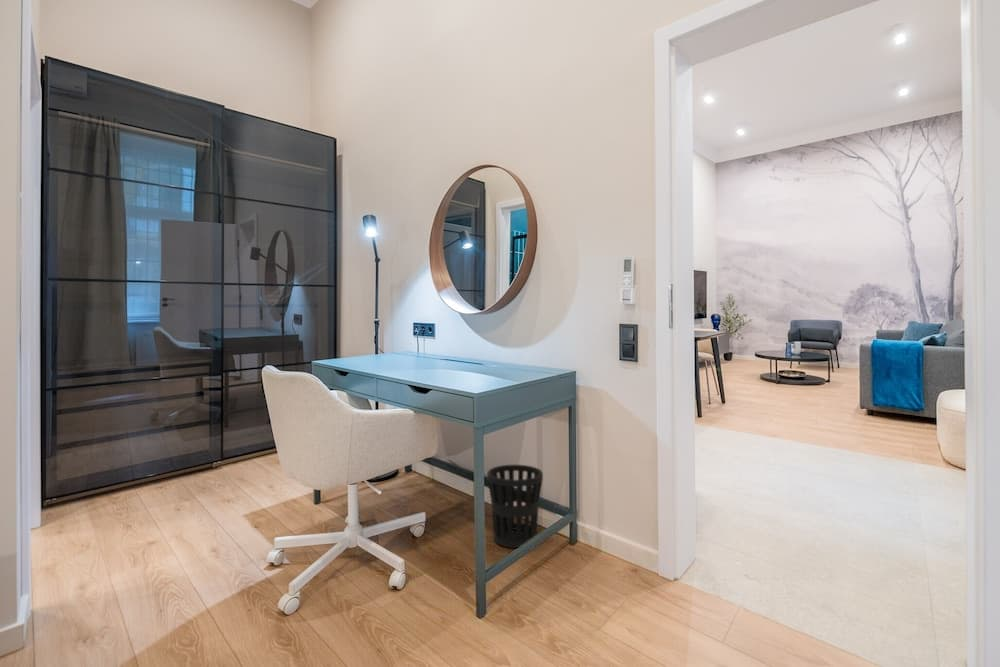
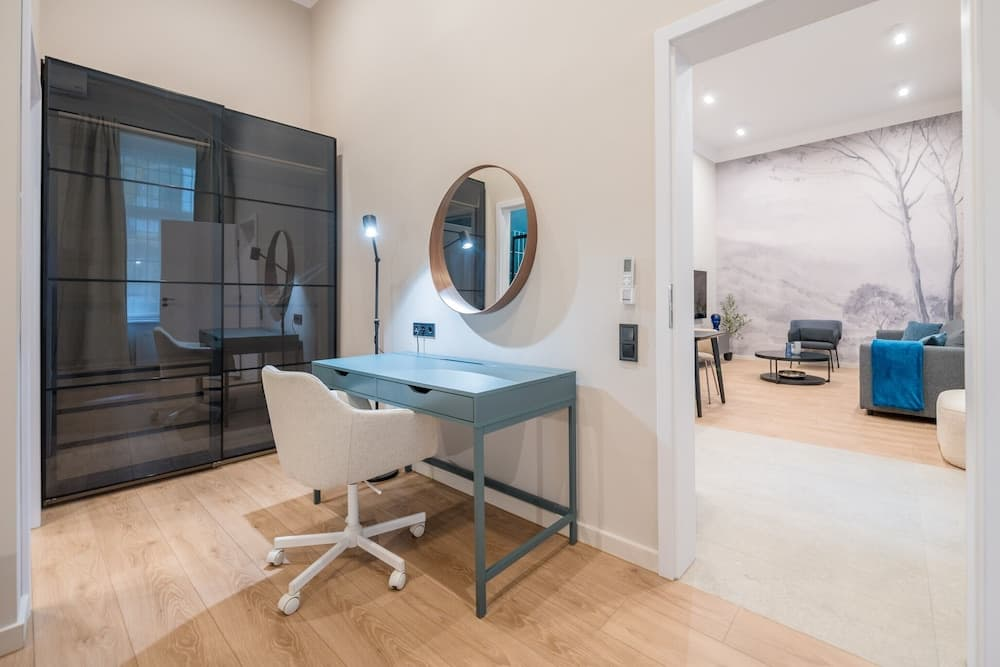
- wastebasket (516, 504)
